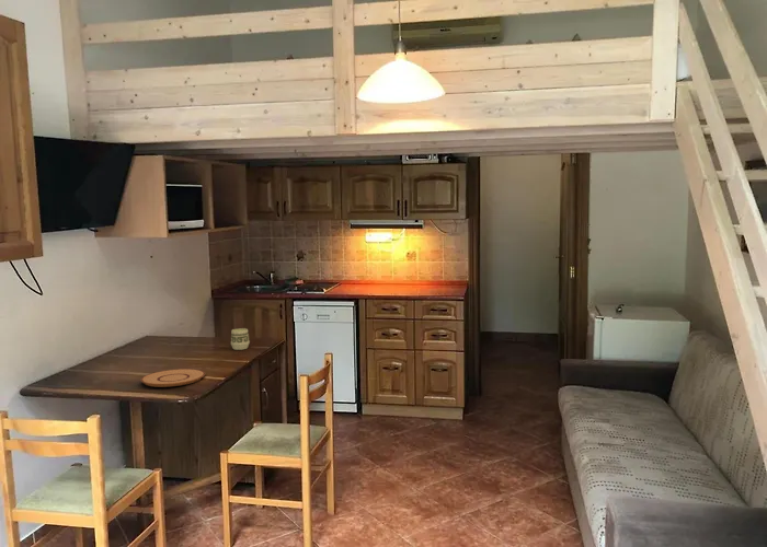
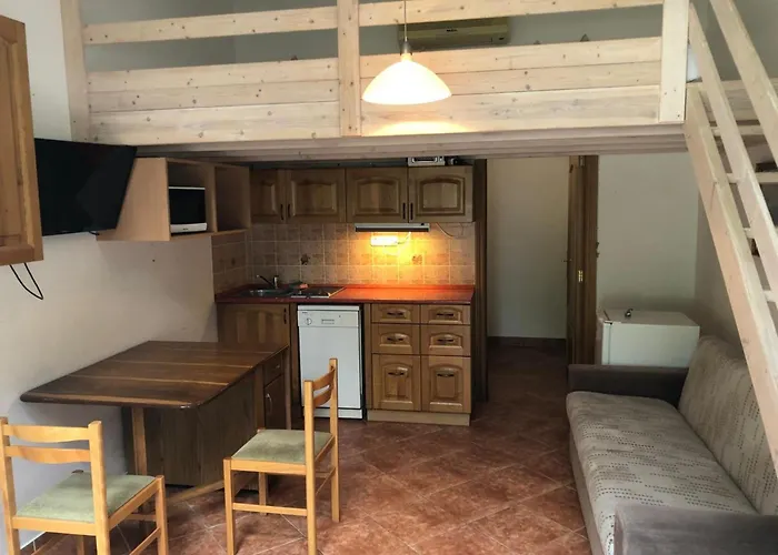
- plate (173, 377)
- cup (240, 339)
